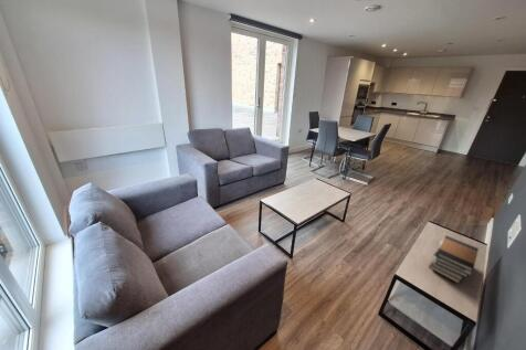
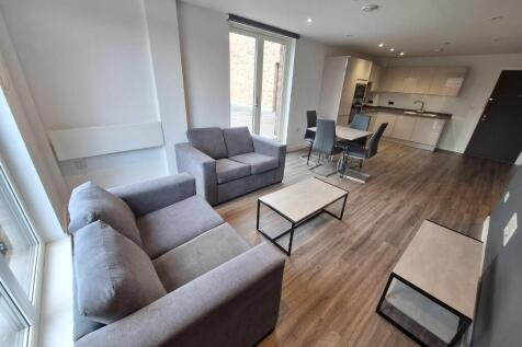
- book stack (453, 257)
